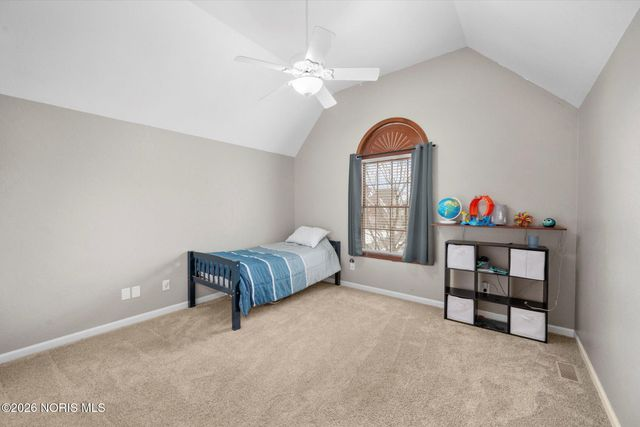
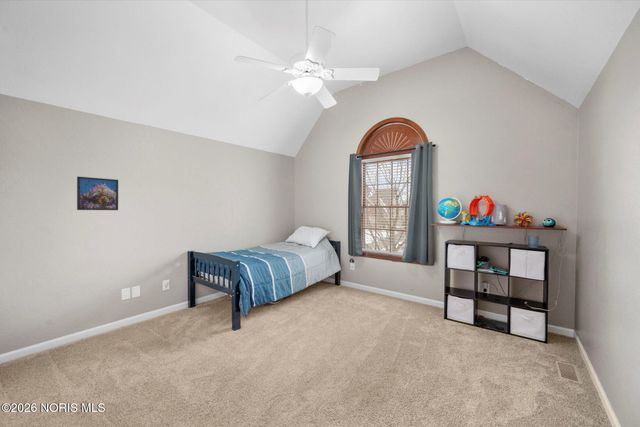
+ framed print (98, 194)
